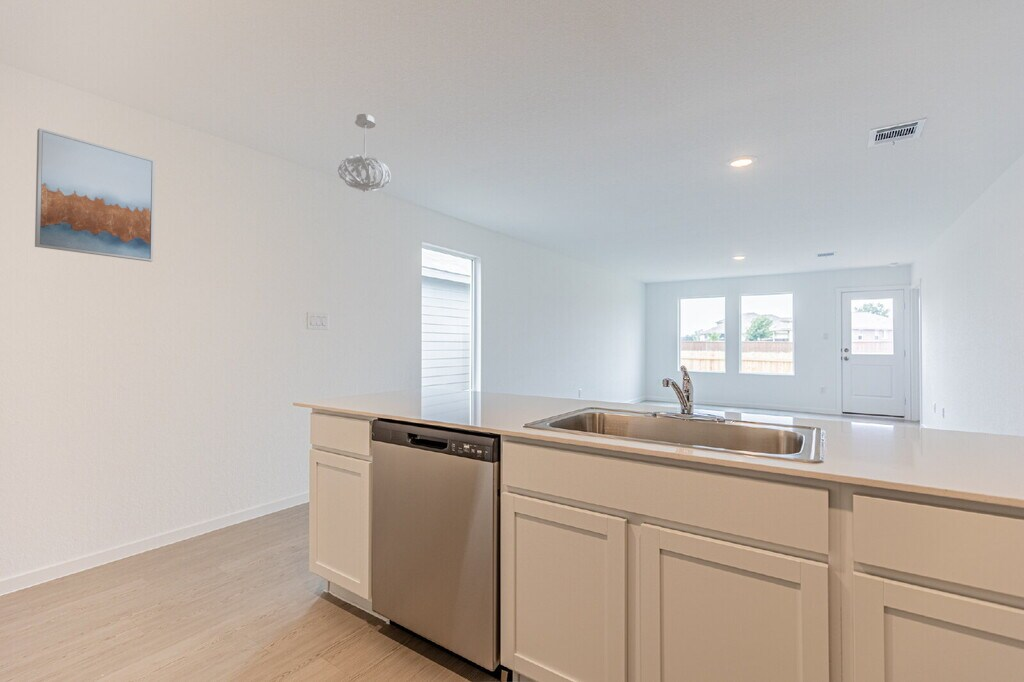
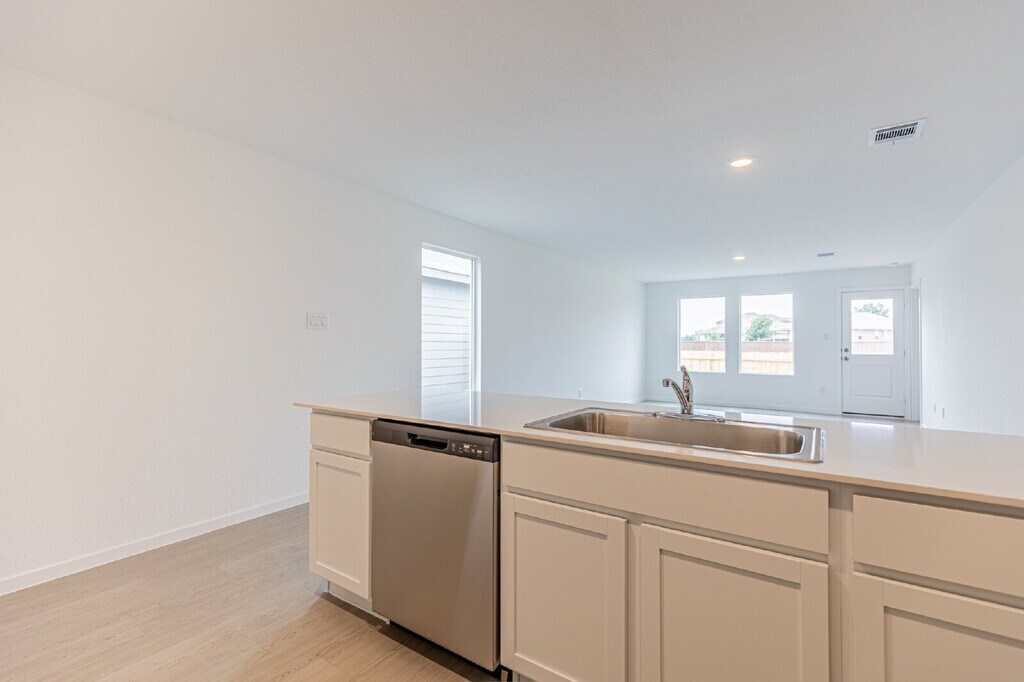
- pendant light (364, 152)
- wall art (99, 200)
